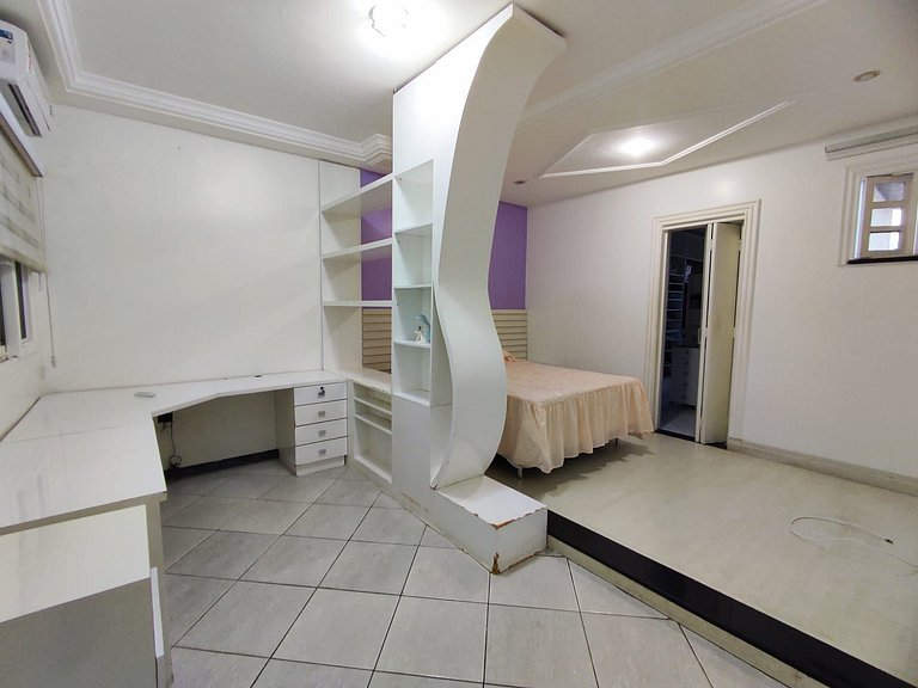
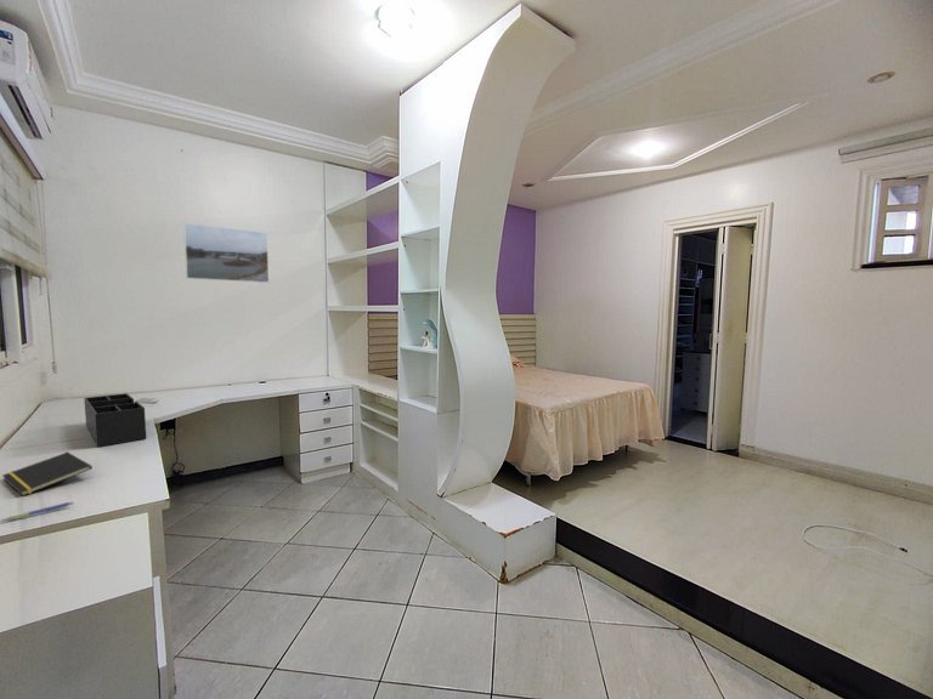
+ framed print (228, 254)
+ desk organizer (113, 416)
+ pen (38, 511)
+ notepad (46, 471)
